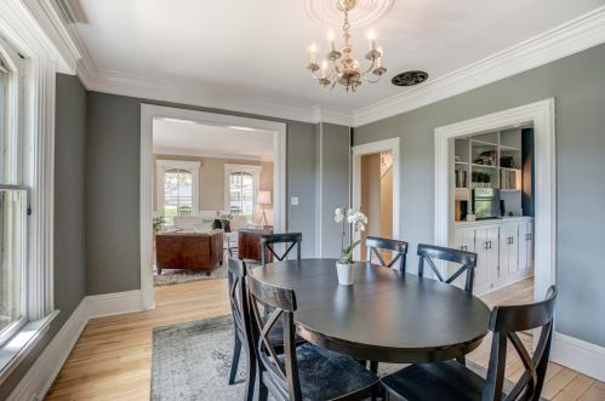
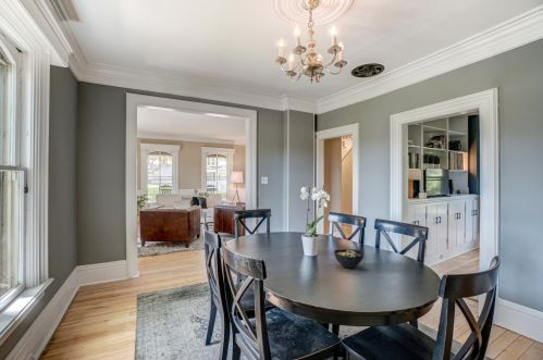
+ bowl (348, 258)
